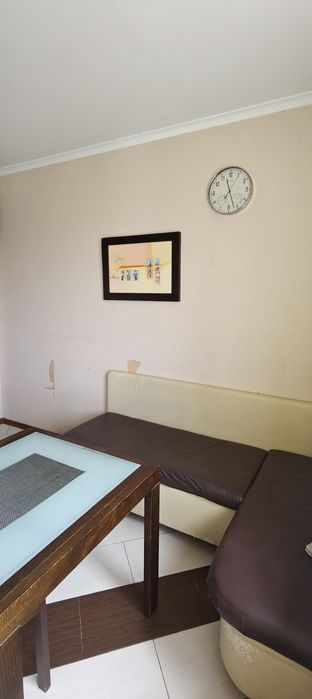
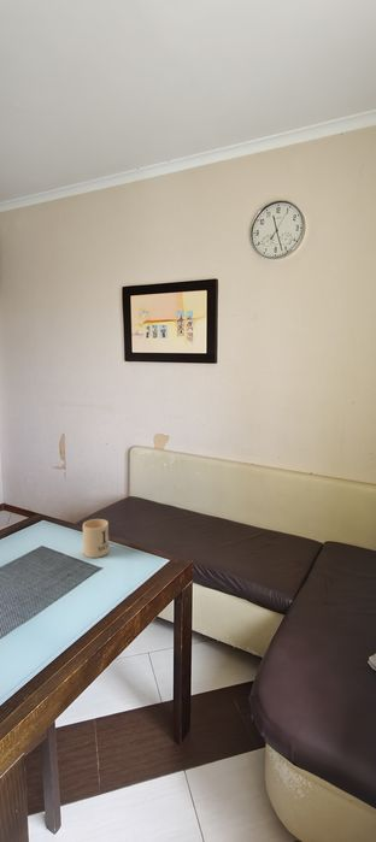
+ mug (96, 535)
